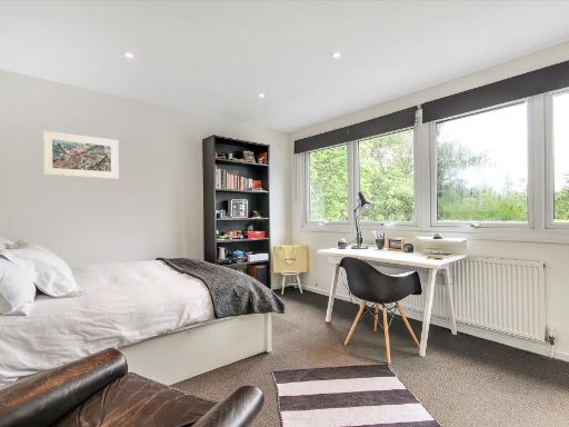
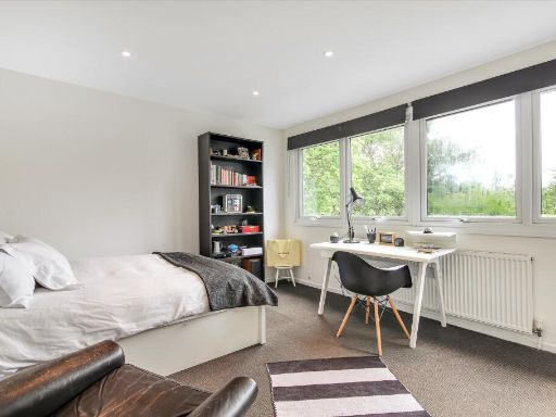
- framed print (82, 156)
